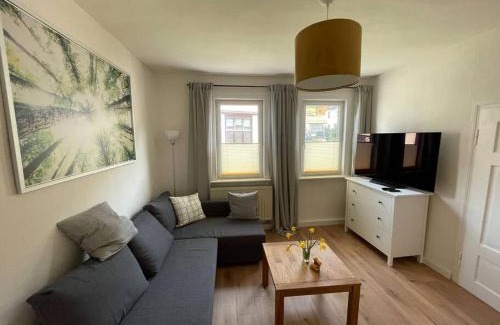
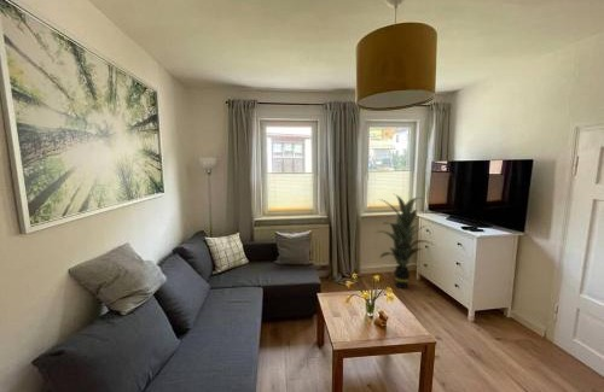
+ indoor plant (399, 240)
